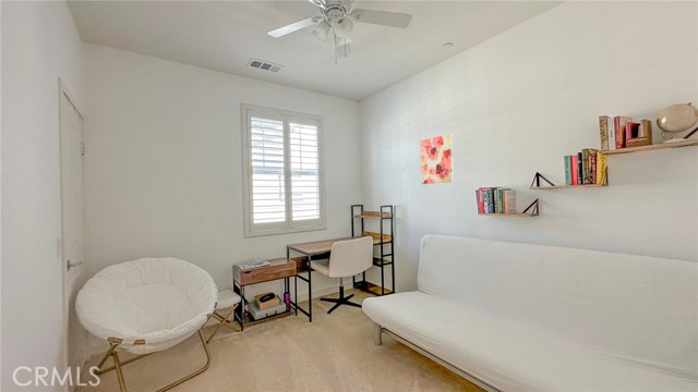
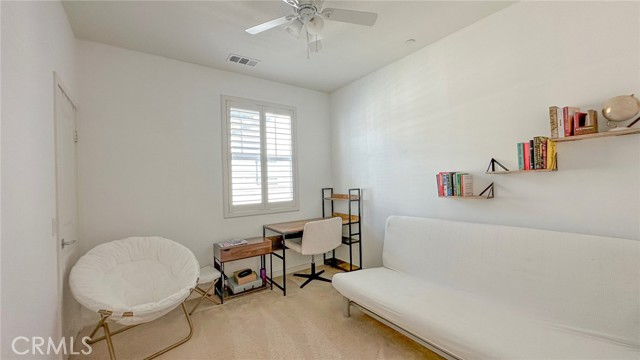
- wall art (435, 160)
